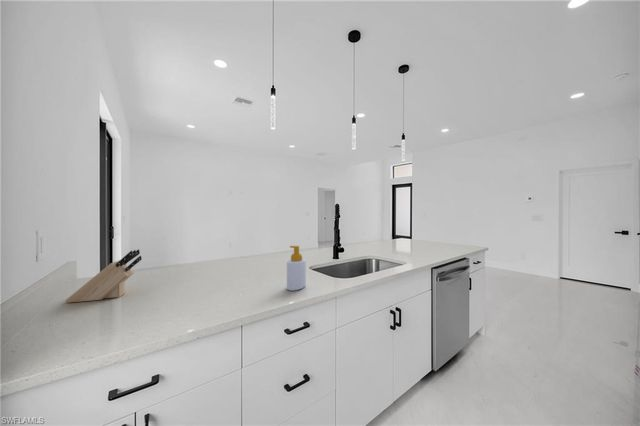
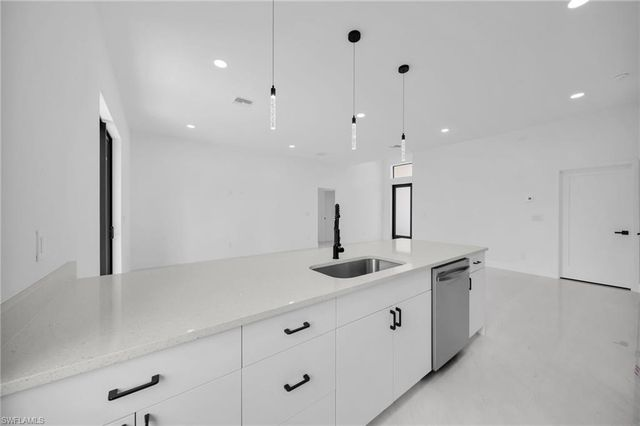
- knife block (107, 273)
- soap bottle (296, 266)
